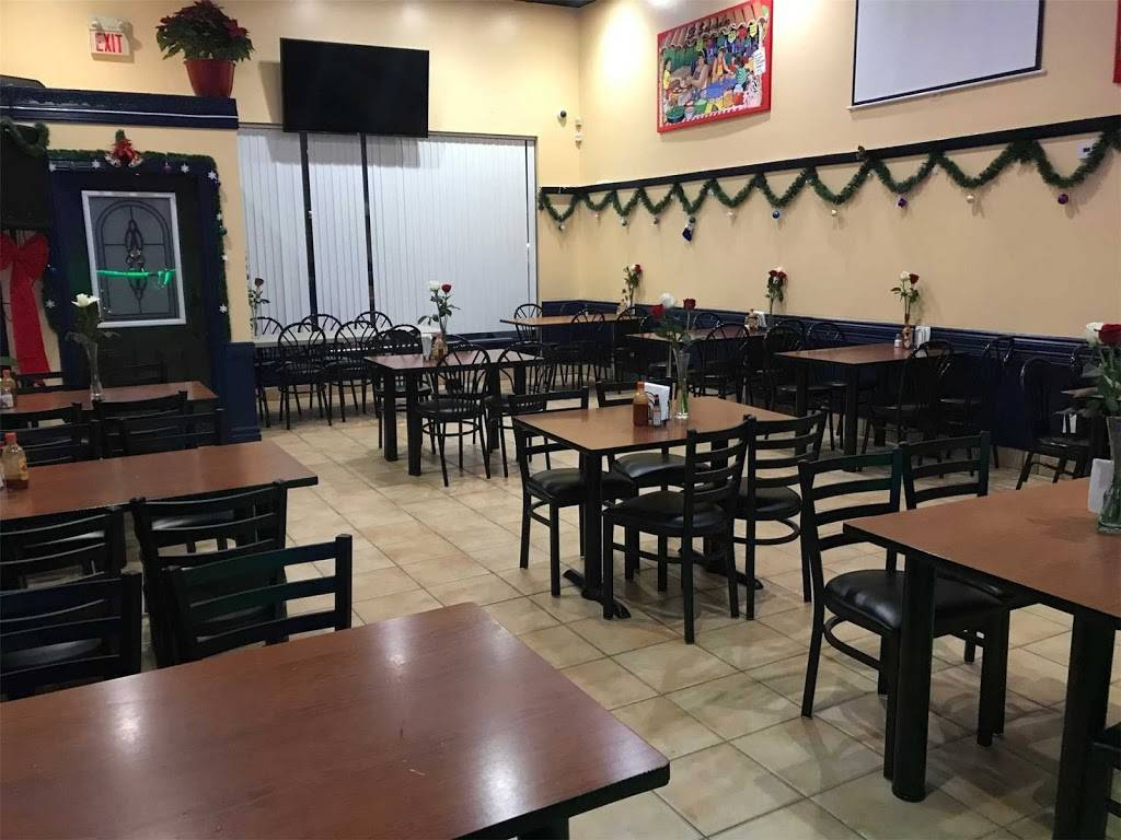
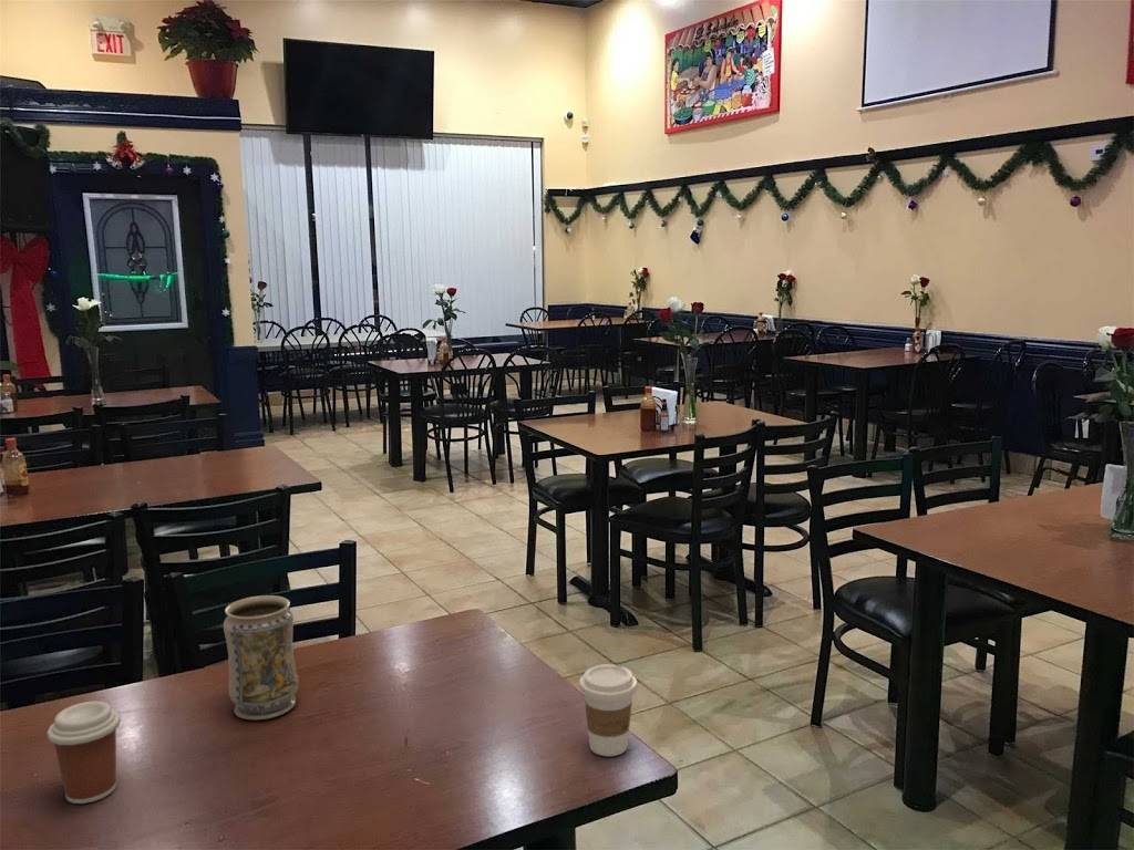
+ coffee cup (86, 751)
+ vase (261, 656)
+ coffee cup (608, 711)
